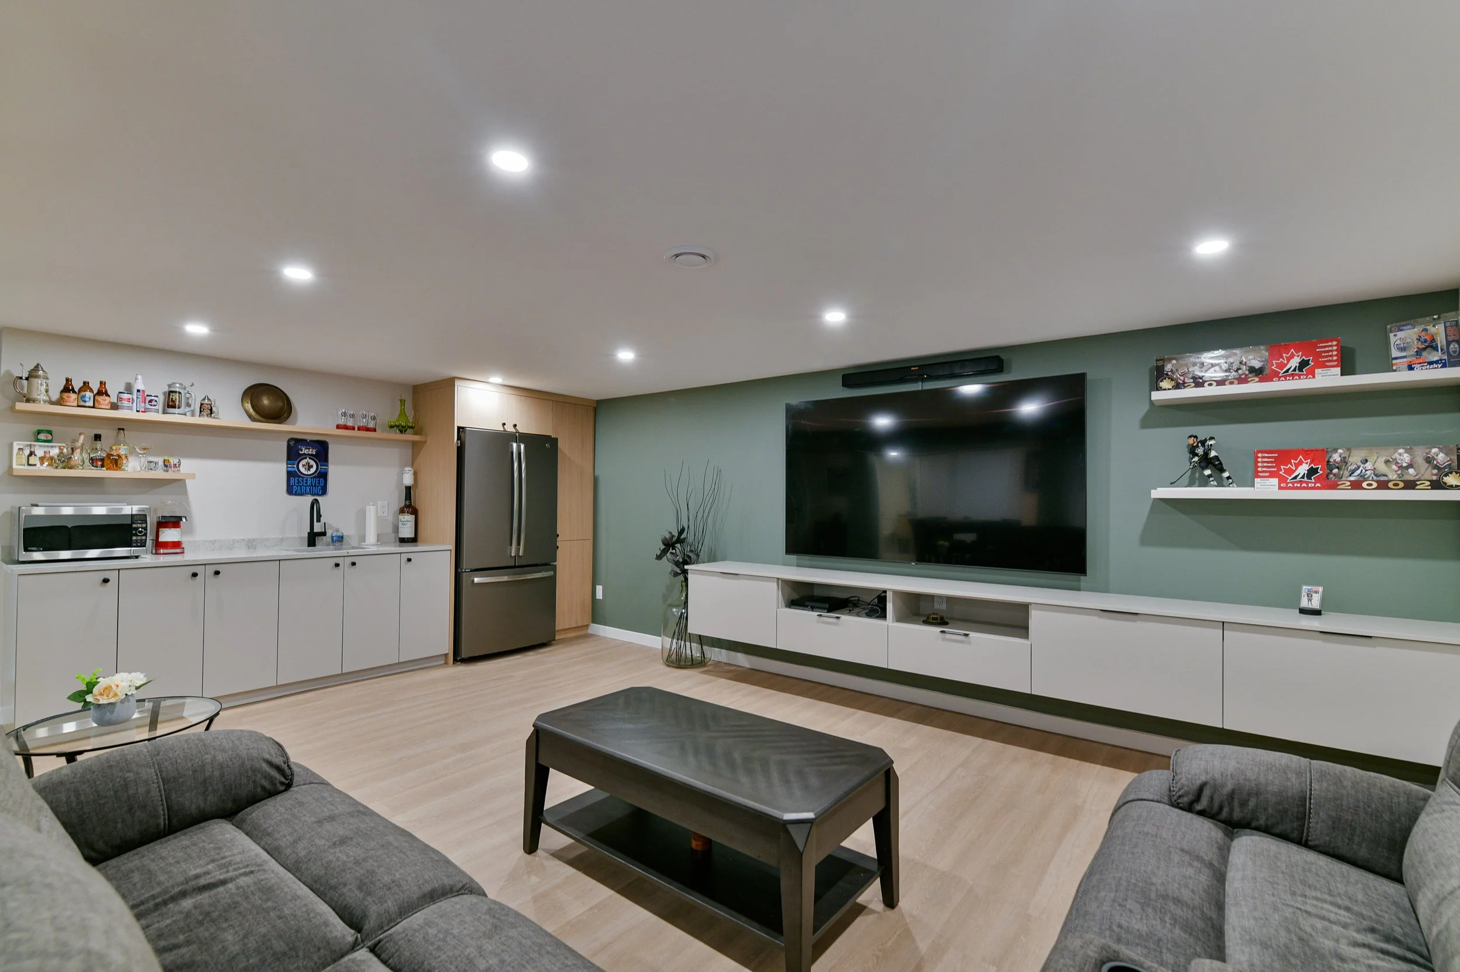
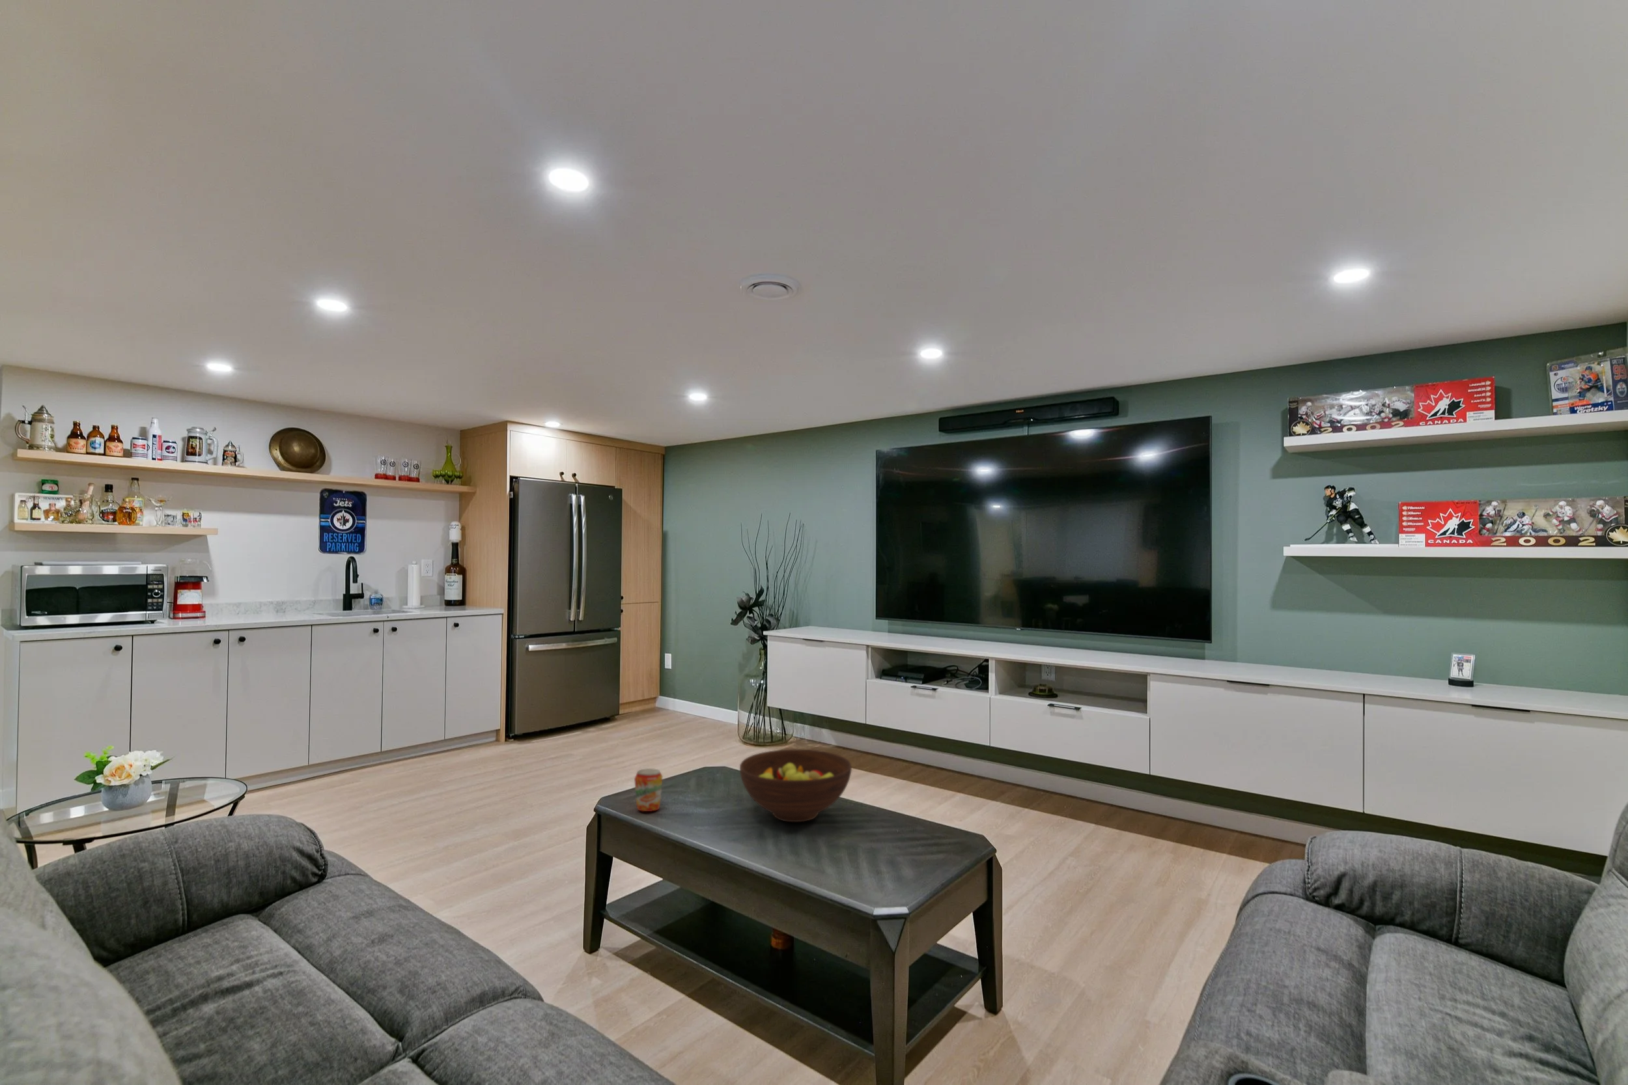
+ beverage can (648, 790)
+ fruit bowl (795, 790)
